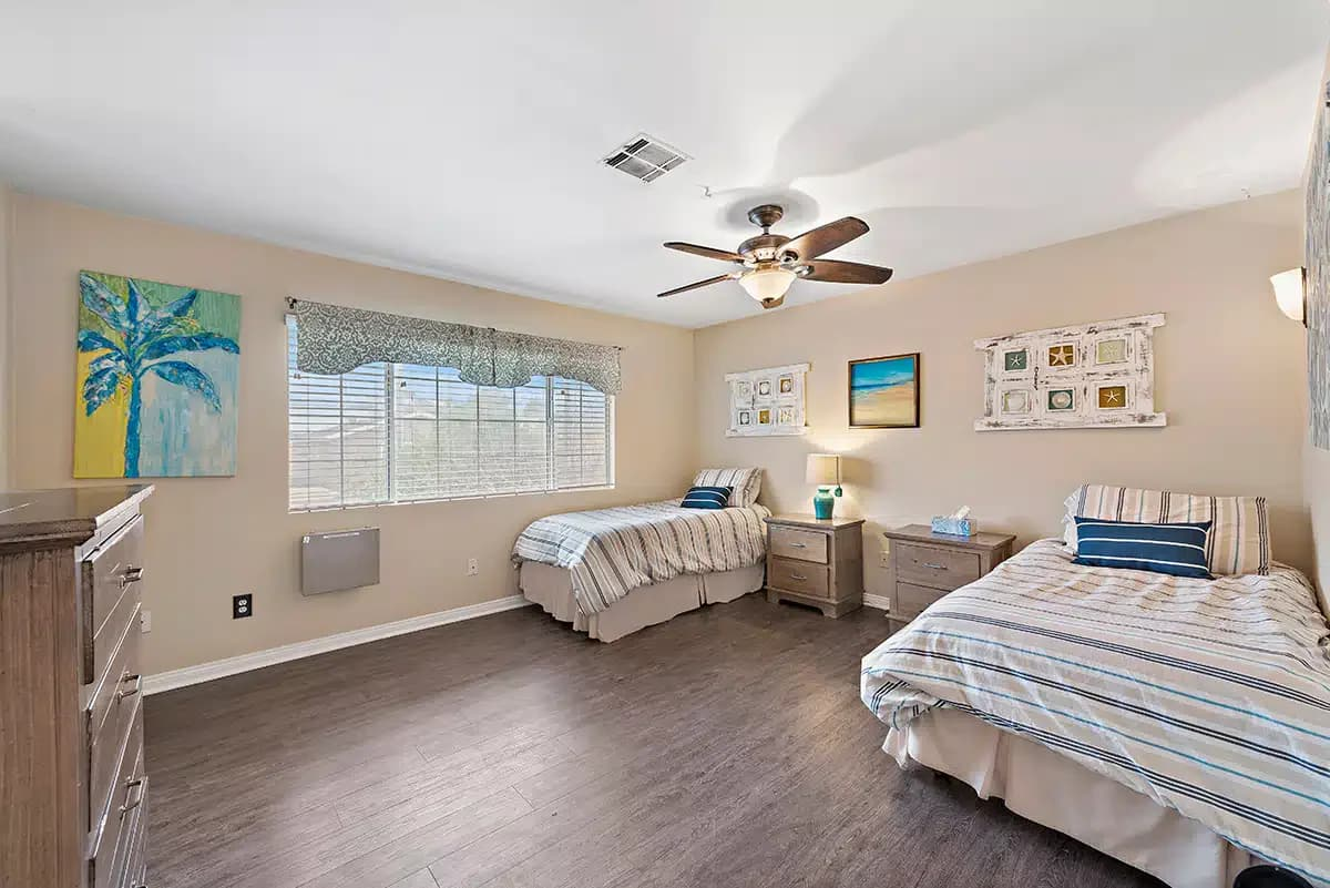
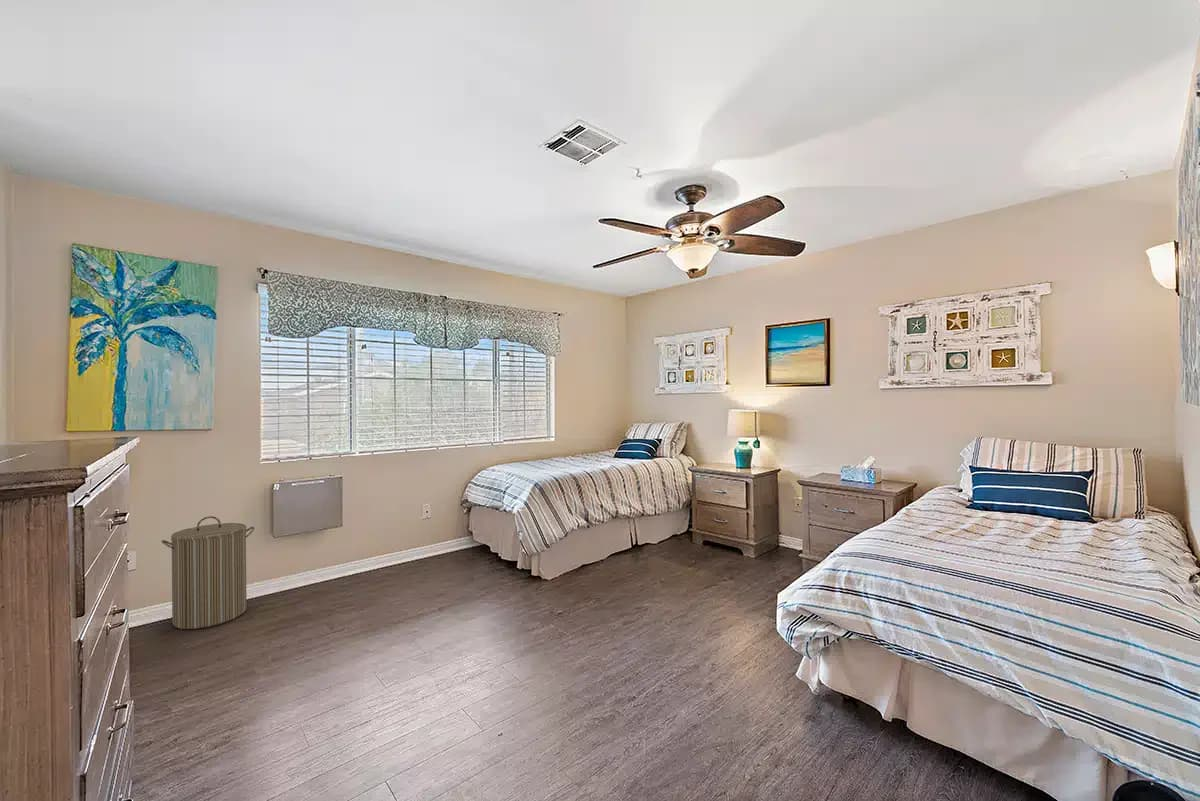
+ laundry hamper (210, 566)
